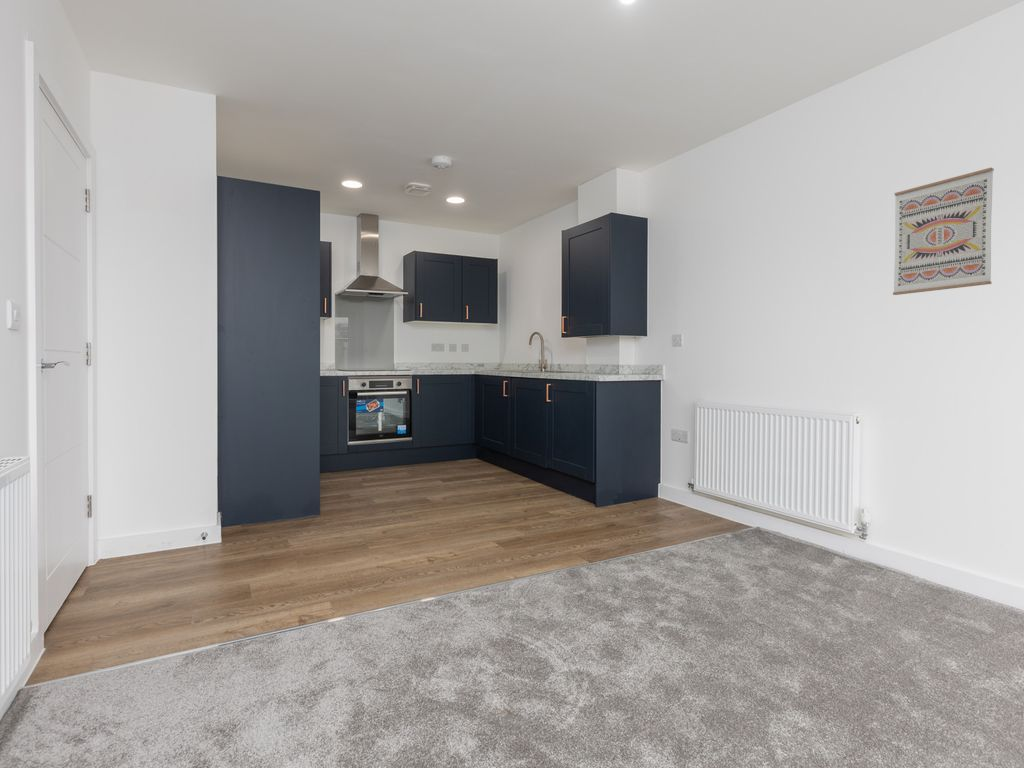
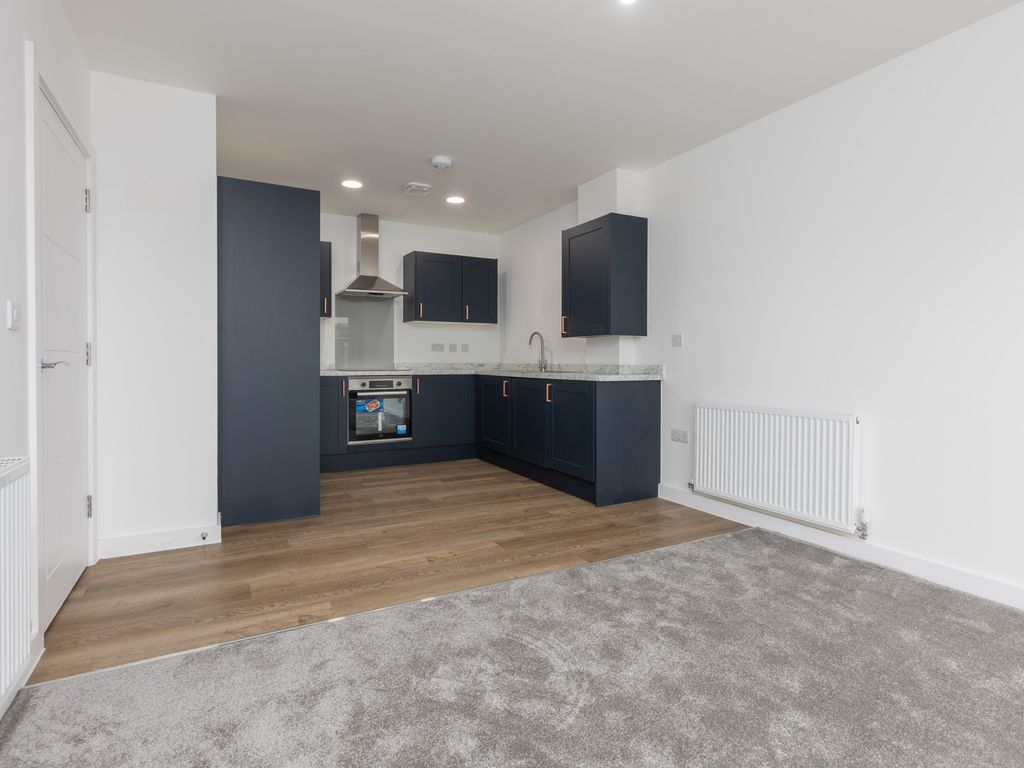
- wall art (940, 235)
